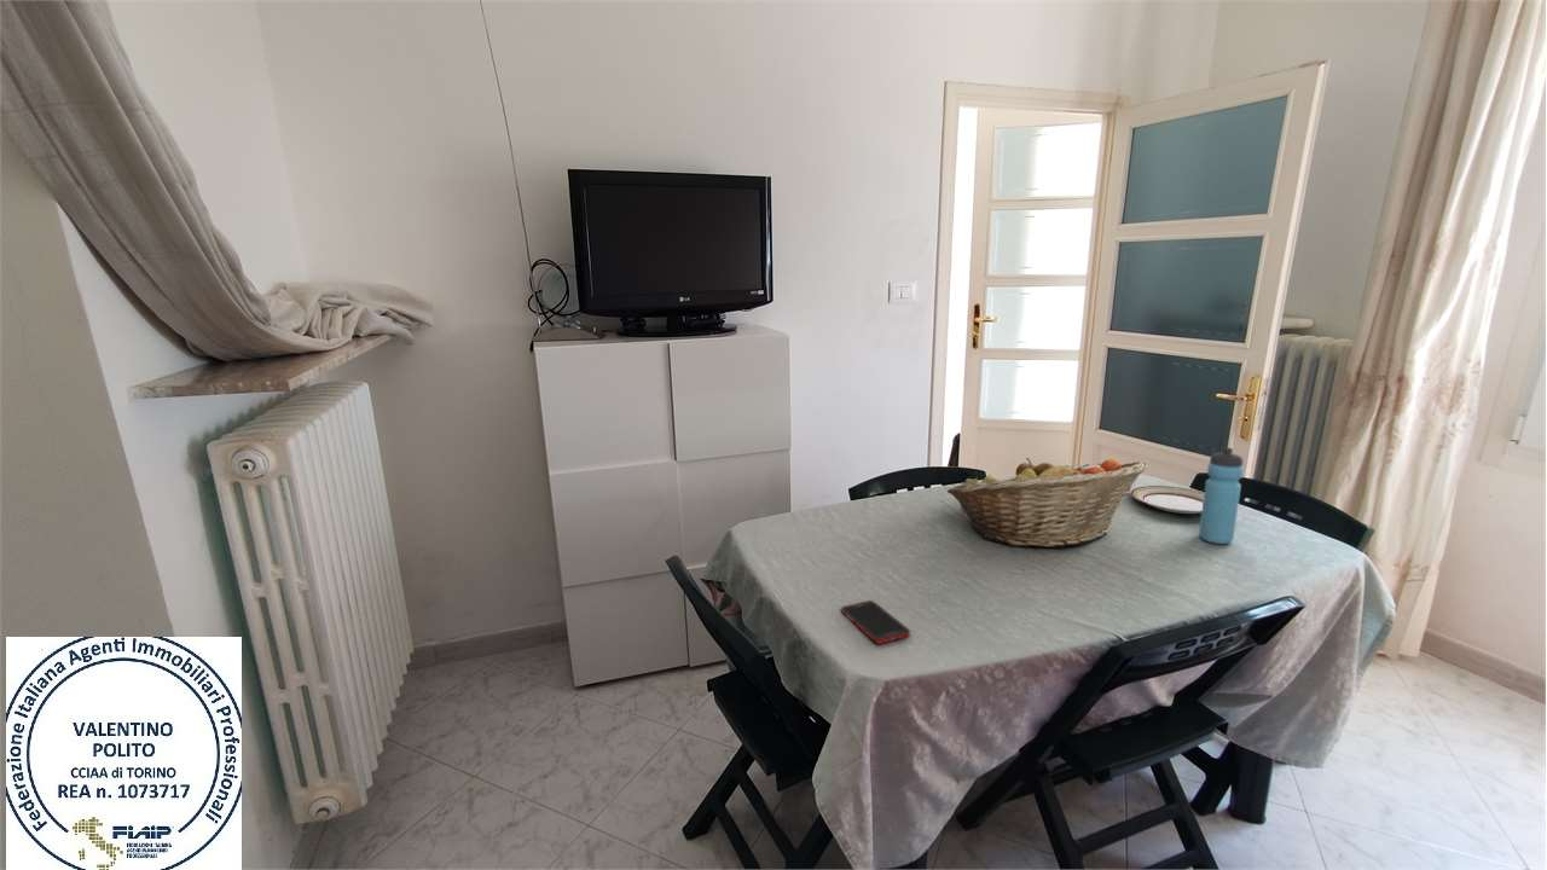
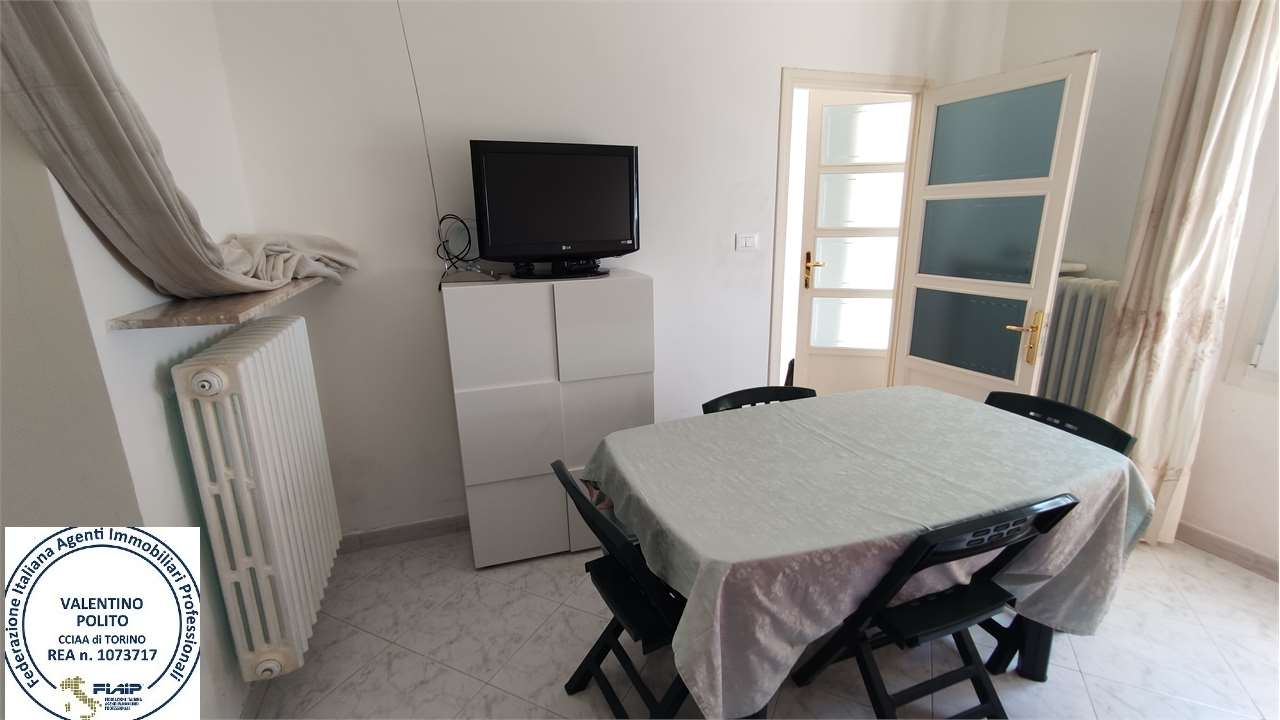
- cell phone (874, 621)
- fruit basket (1044, 492)
- water bottle (1221, 494)
- plate (1176, 500)
